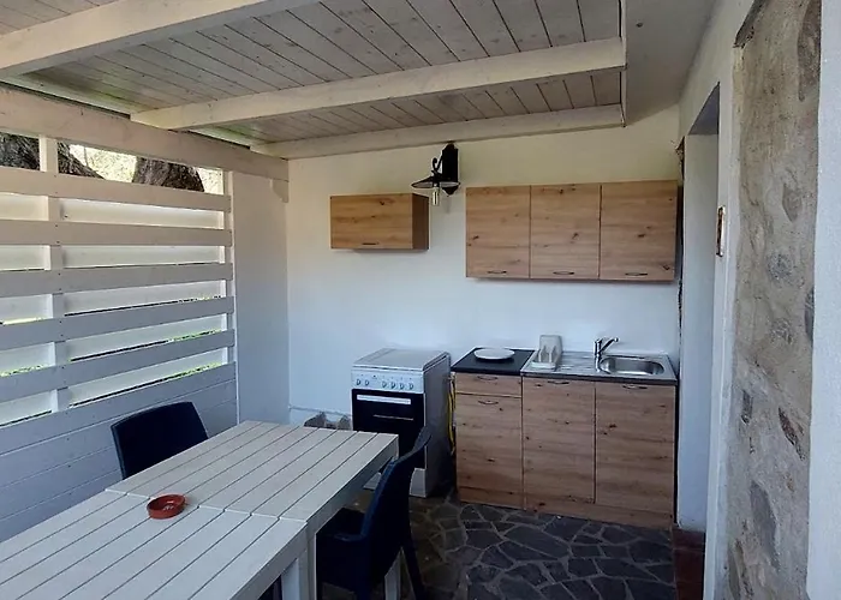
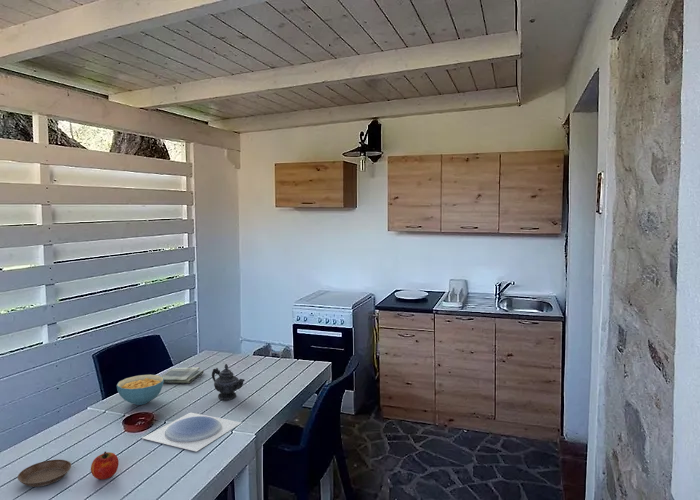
+ teapot (228, 380)
+ cereal bowl (141, 391)
+ dish towel (181, 374)
+ saucer (45, 474)
+ fruit (105, 464)
+ plate (193, 426)
